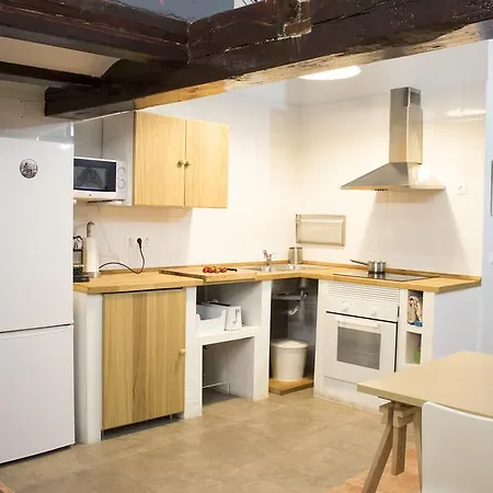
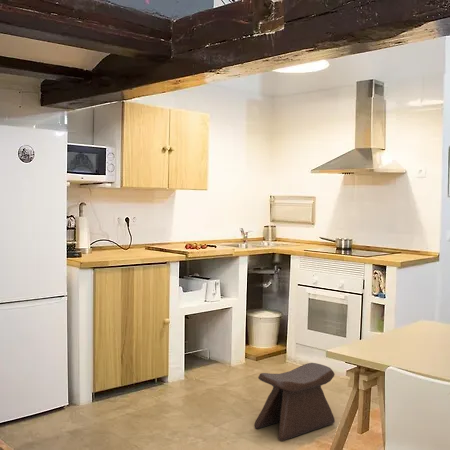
+ stool (296, 398)
